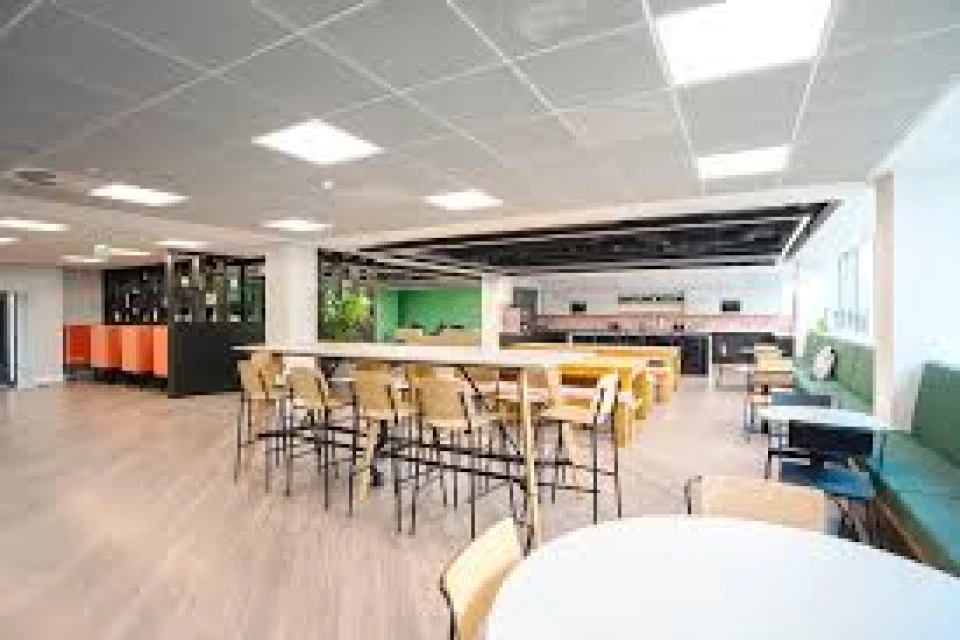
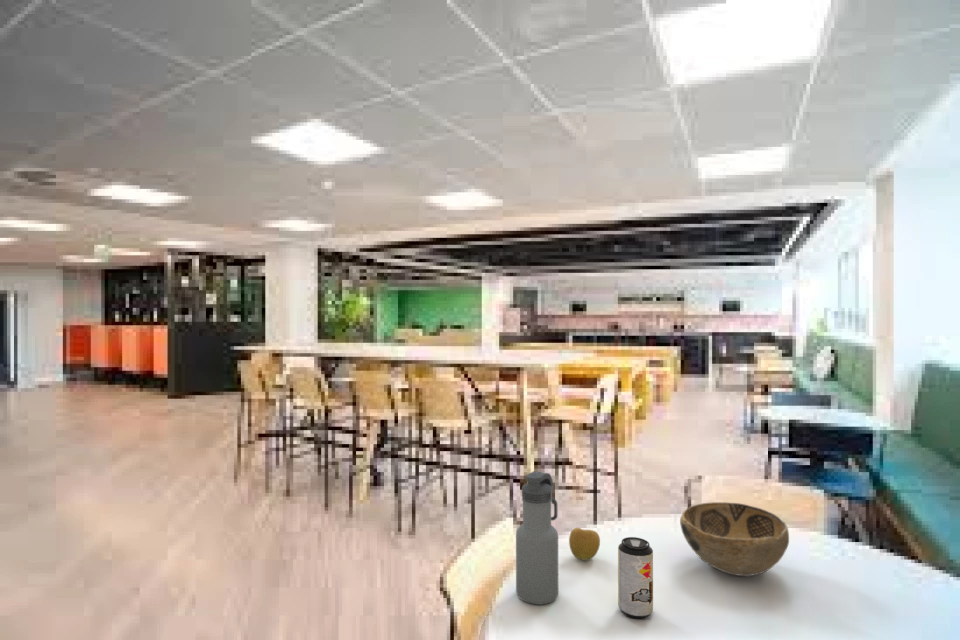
+ apple (584, 543)
+ decorative bowl (732, 542)
+ beverage can (635, 576)
+ water bottle (537, 534)
